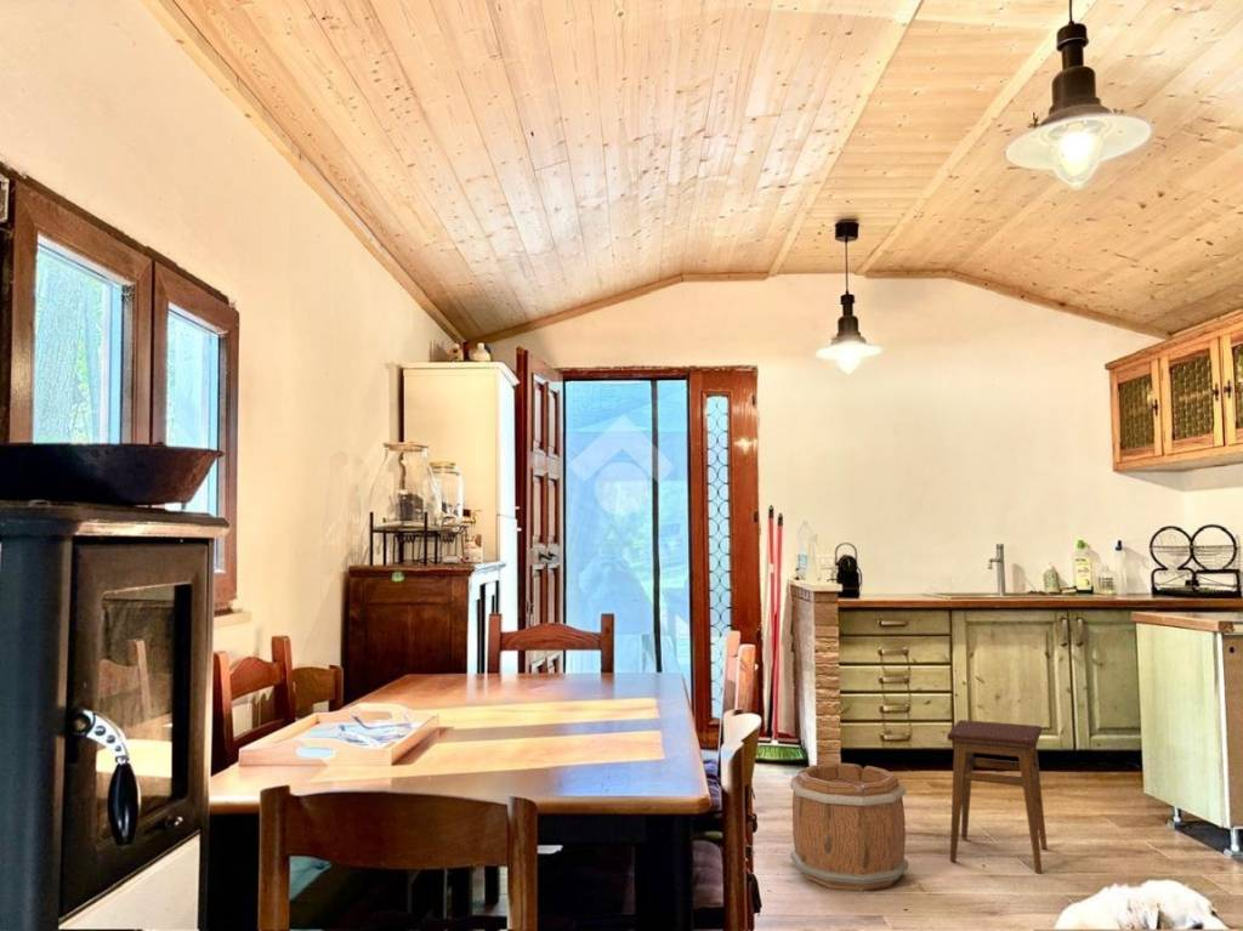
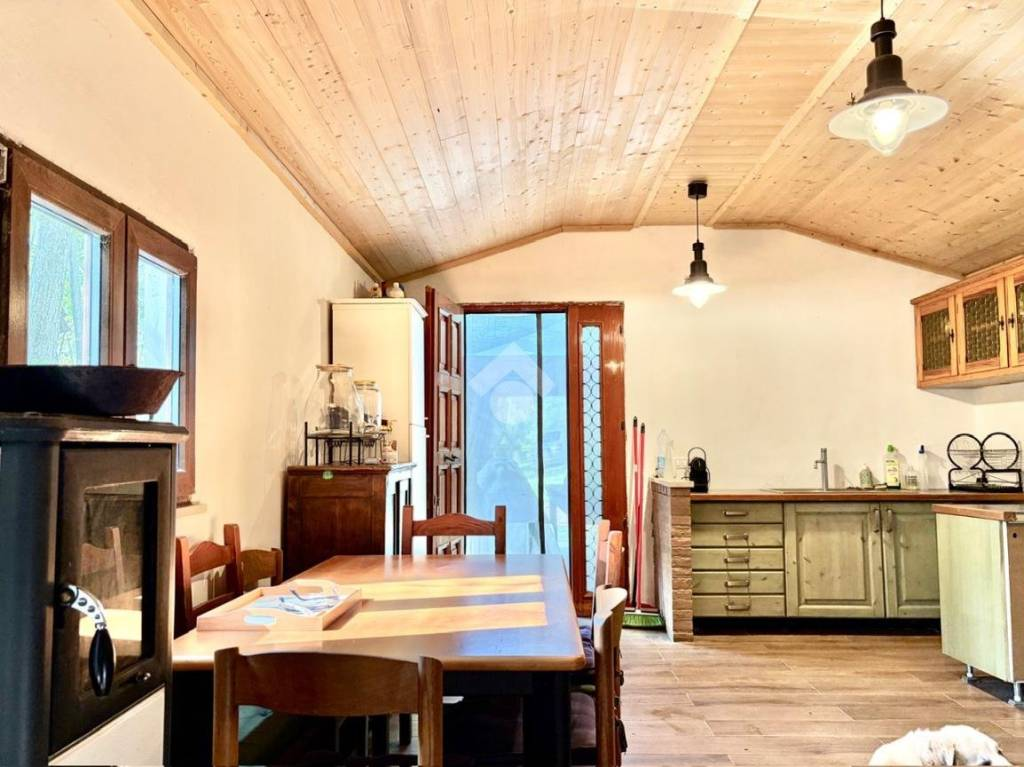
- bucket (847, 823)
- stool (997, 783)
